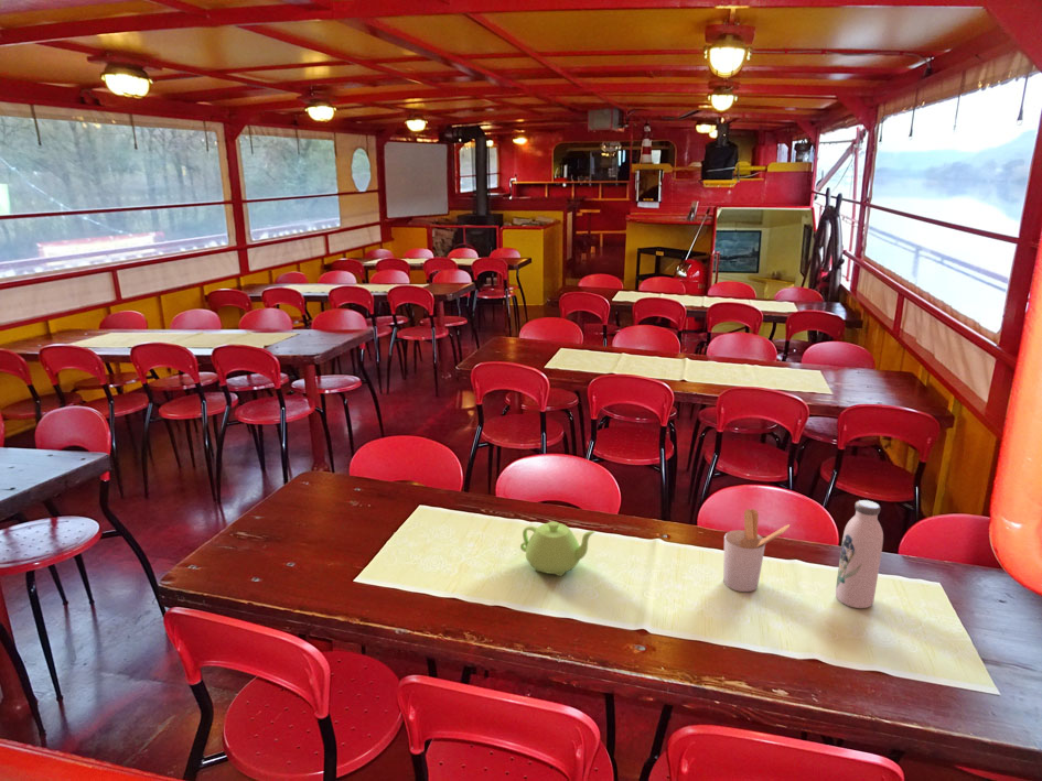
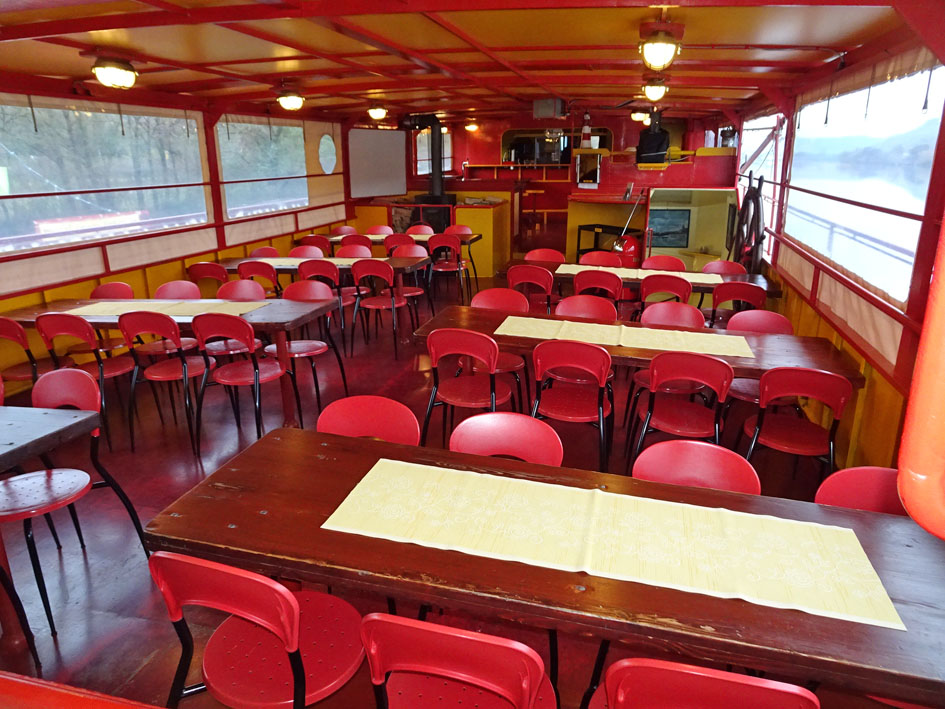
- utensil holder (754, 552)
- water bottle (860, 552)
- teapot (556, 545)
